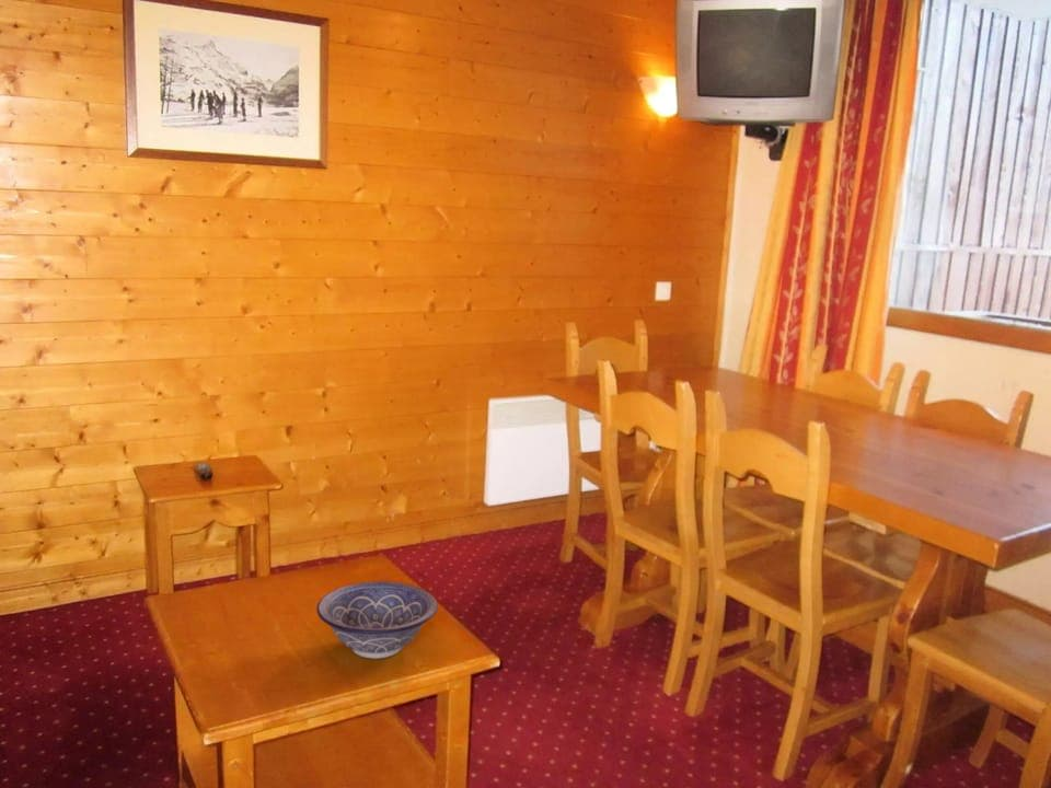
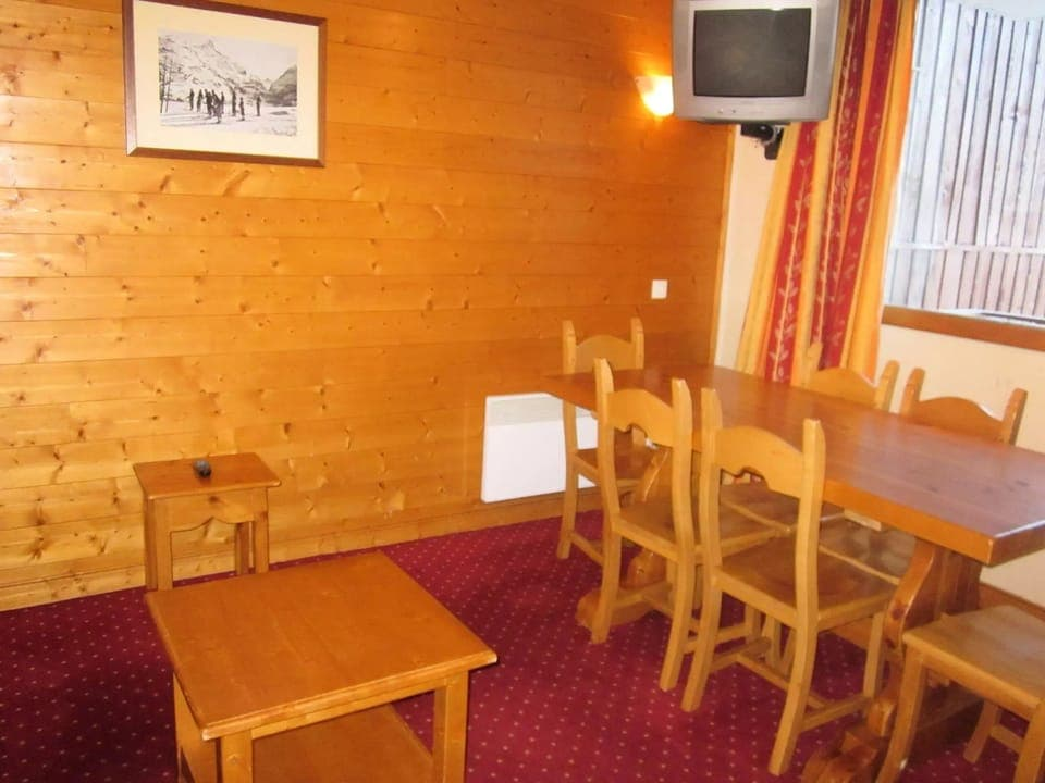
- decorative bowl (377, 625)
